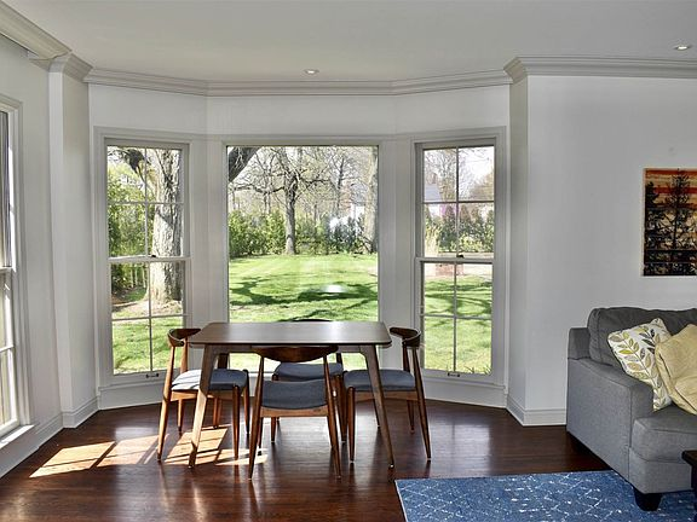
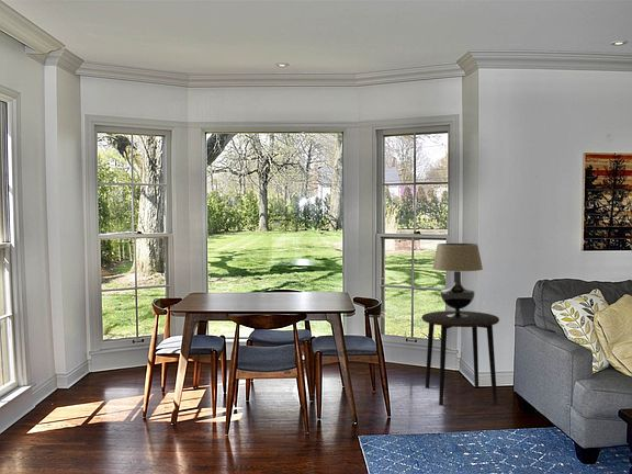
+ side table (473, 356)
+ table lamp (456, 280)
